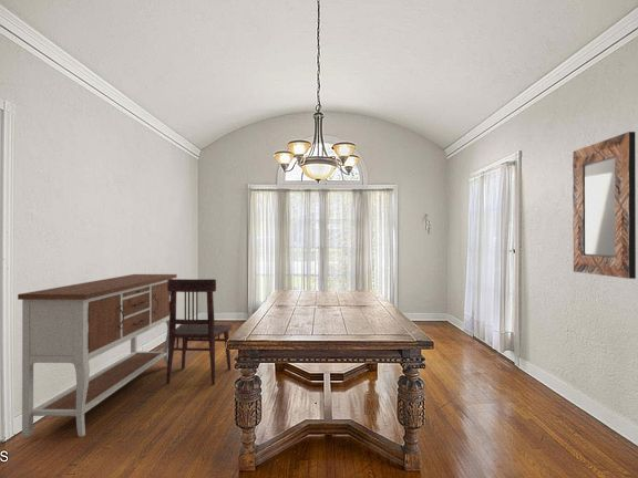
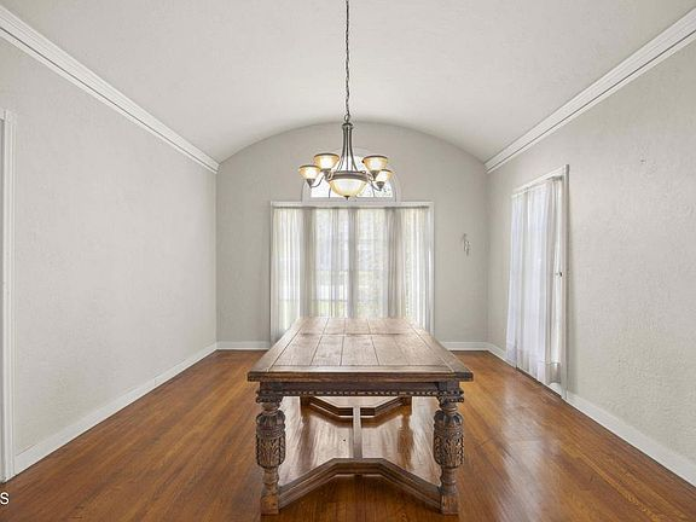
- sideboard (115, 337)
- dining chair (198, 326)
- home mirror (600, 208)
